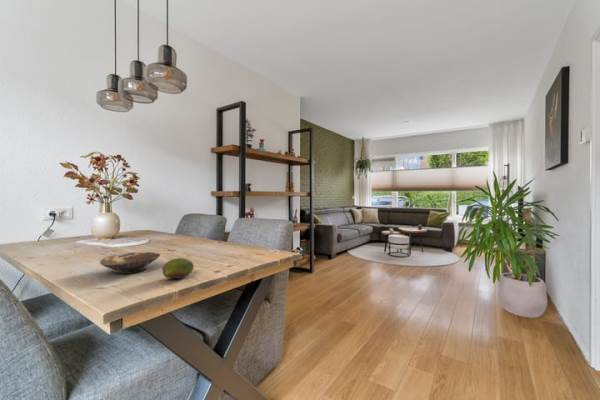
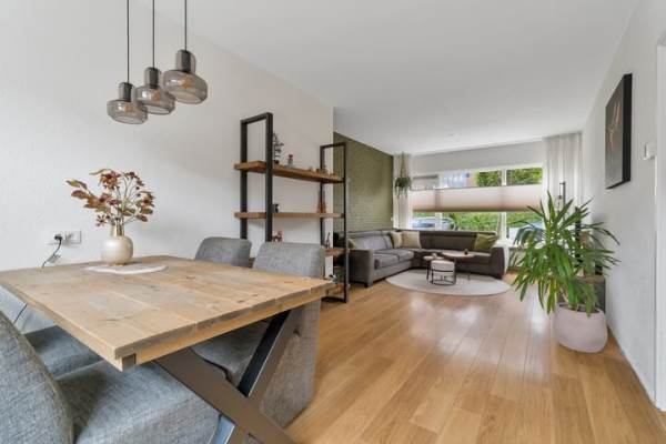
- fruit (178, 268)
- bowl (131, 263)
